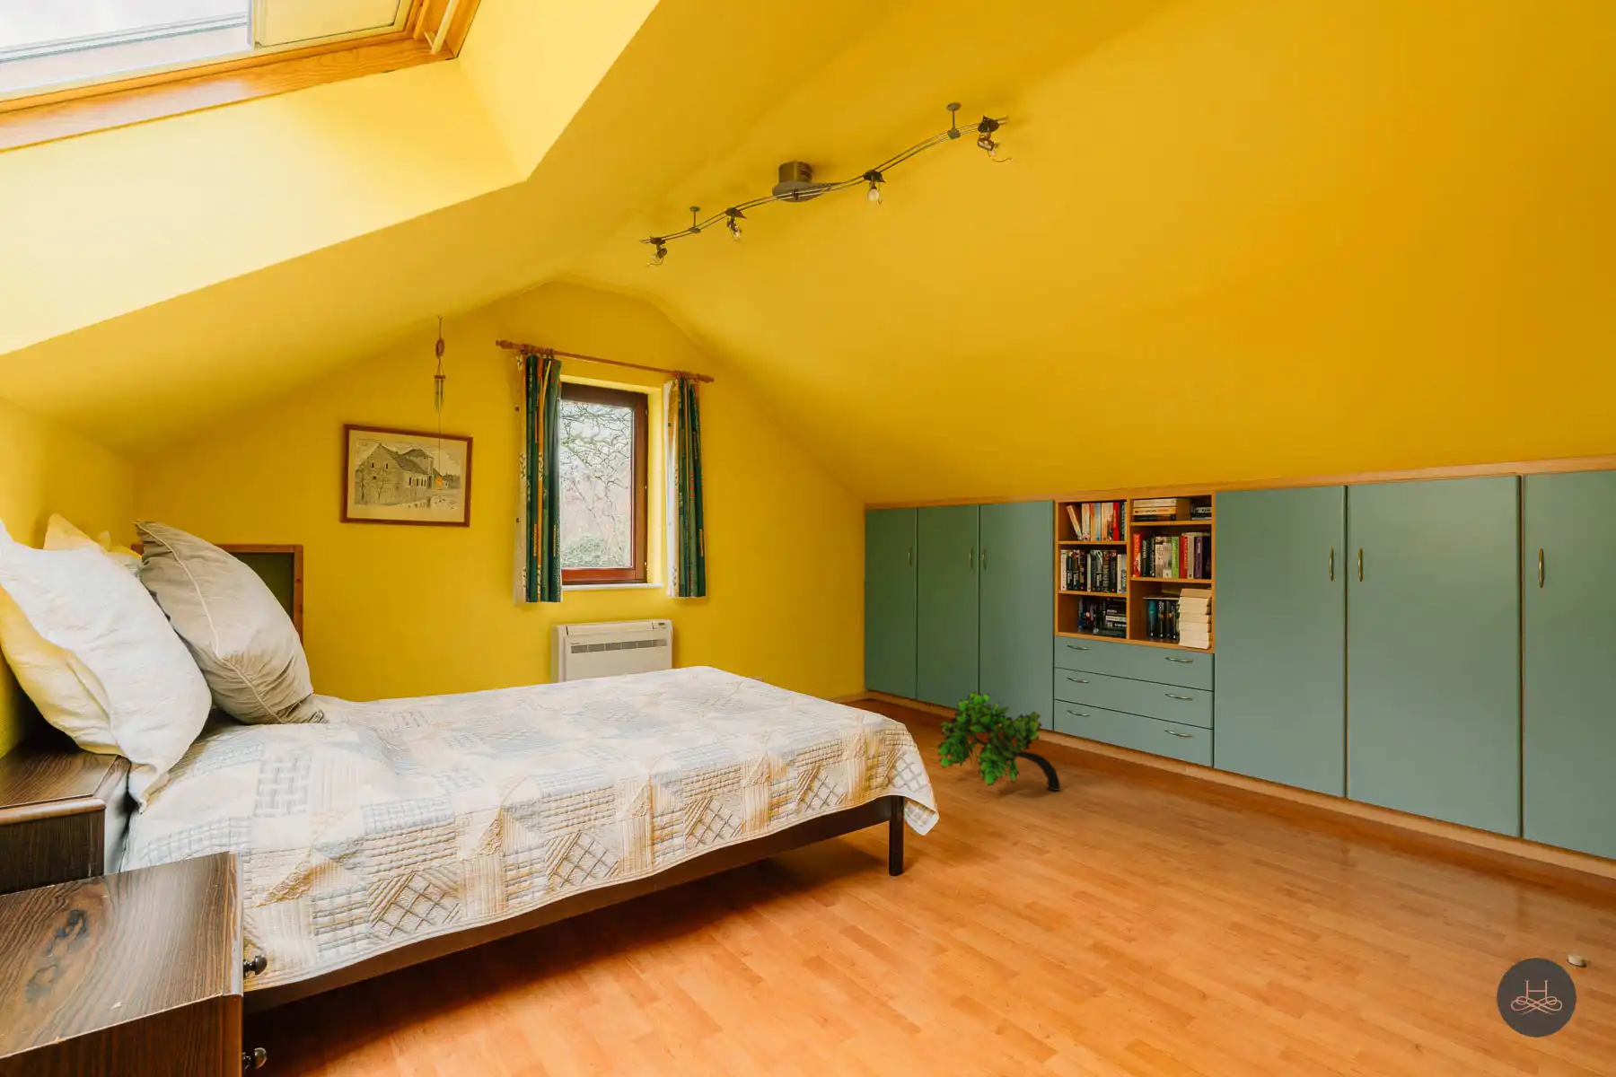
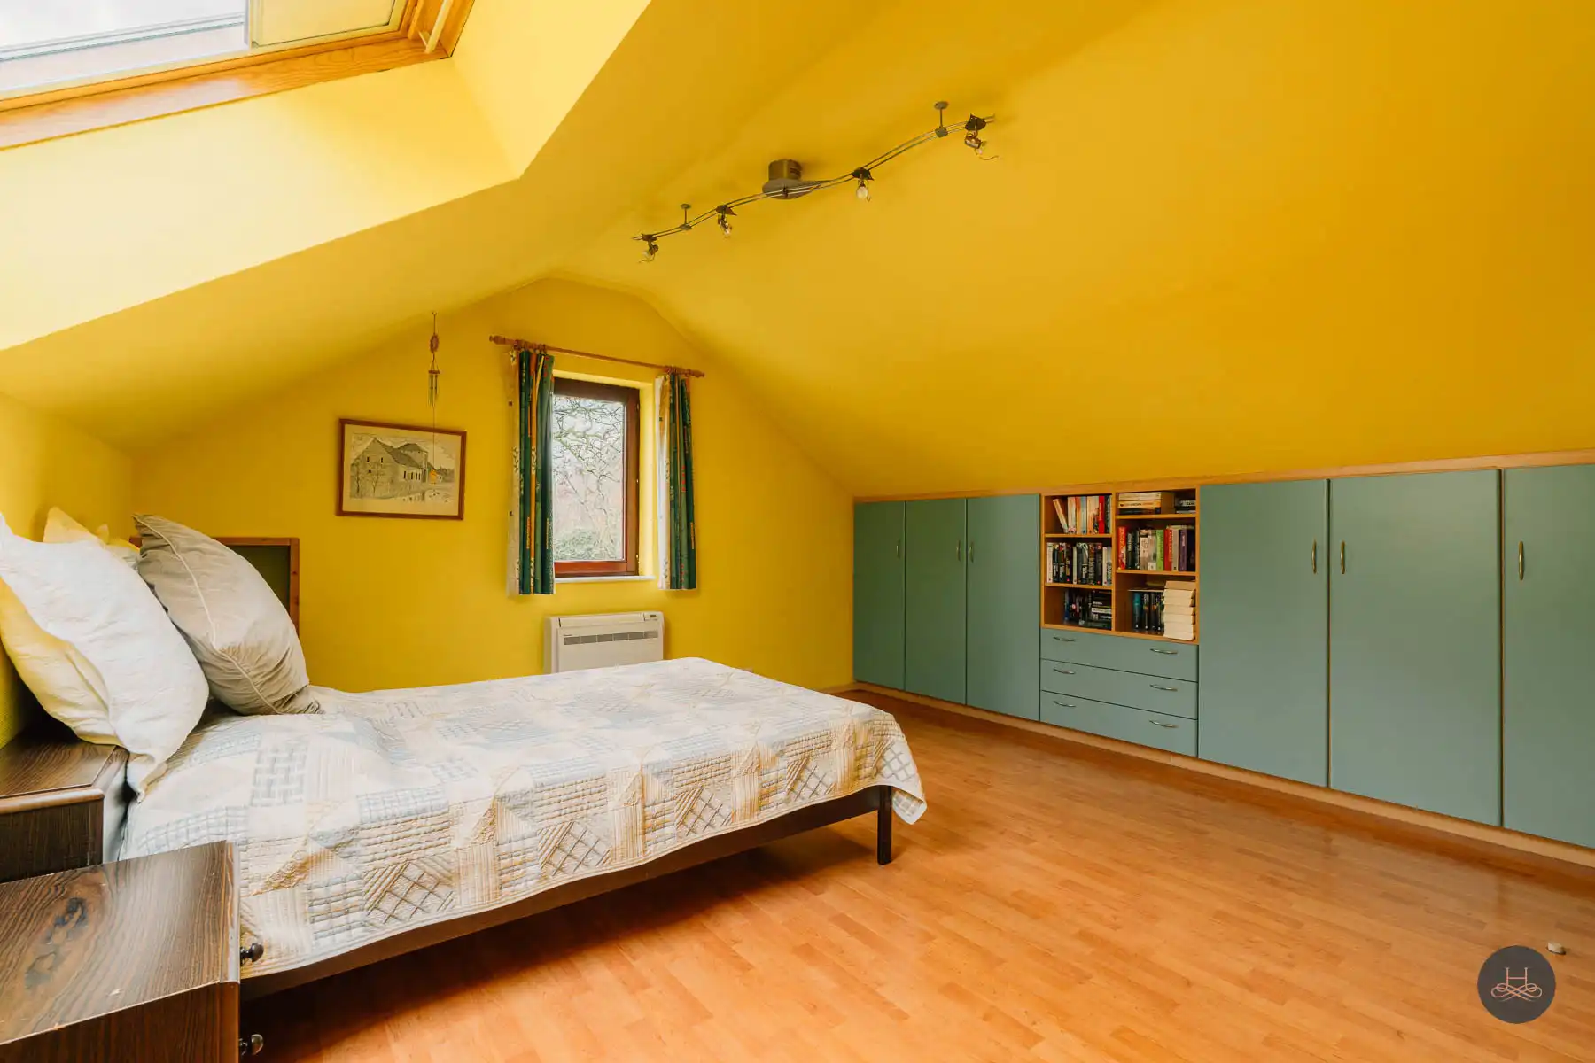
- decorative plant (1002, 740)
